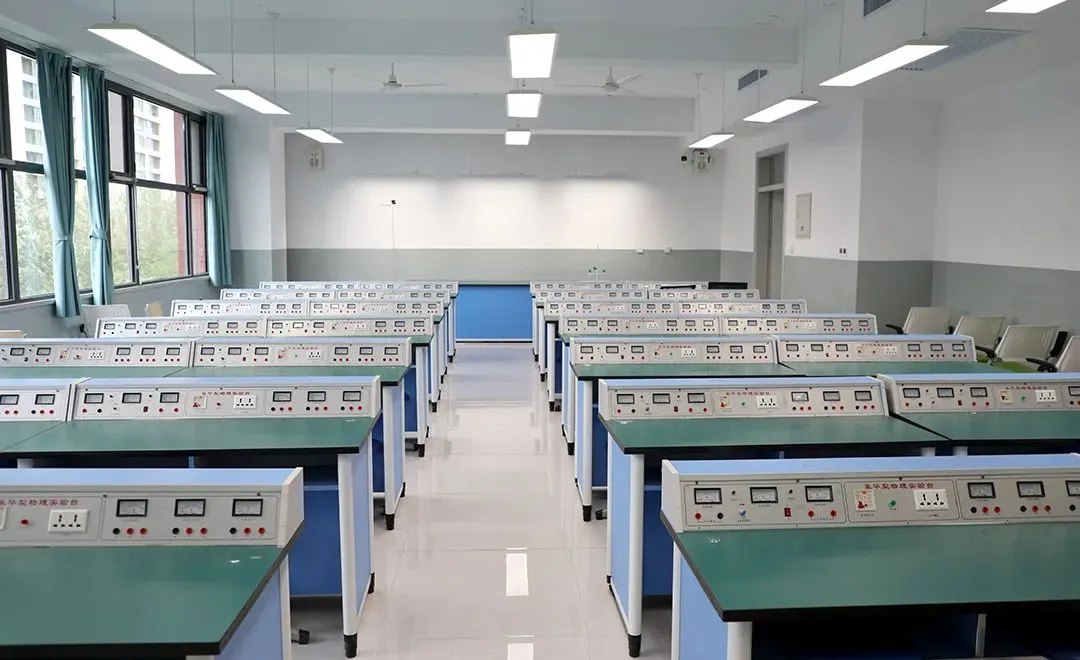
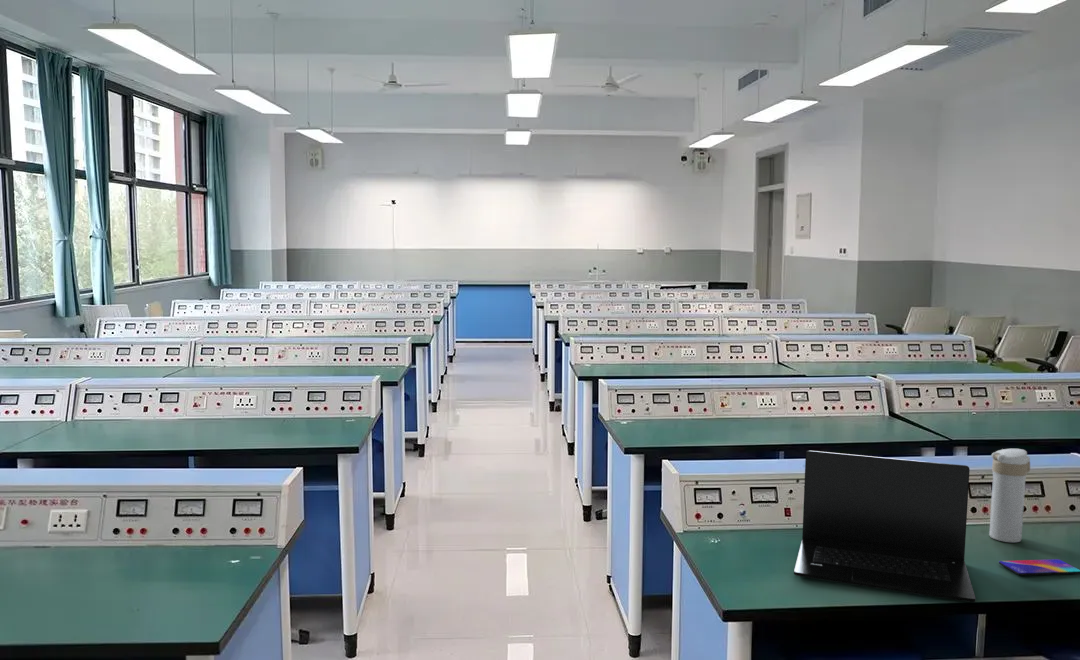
+ laptop (883, 520)
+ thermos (1009, 493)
+ smartphone (1039, 567)
